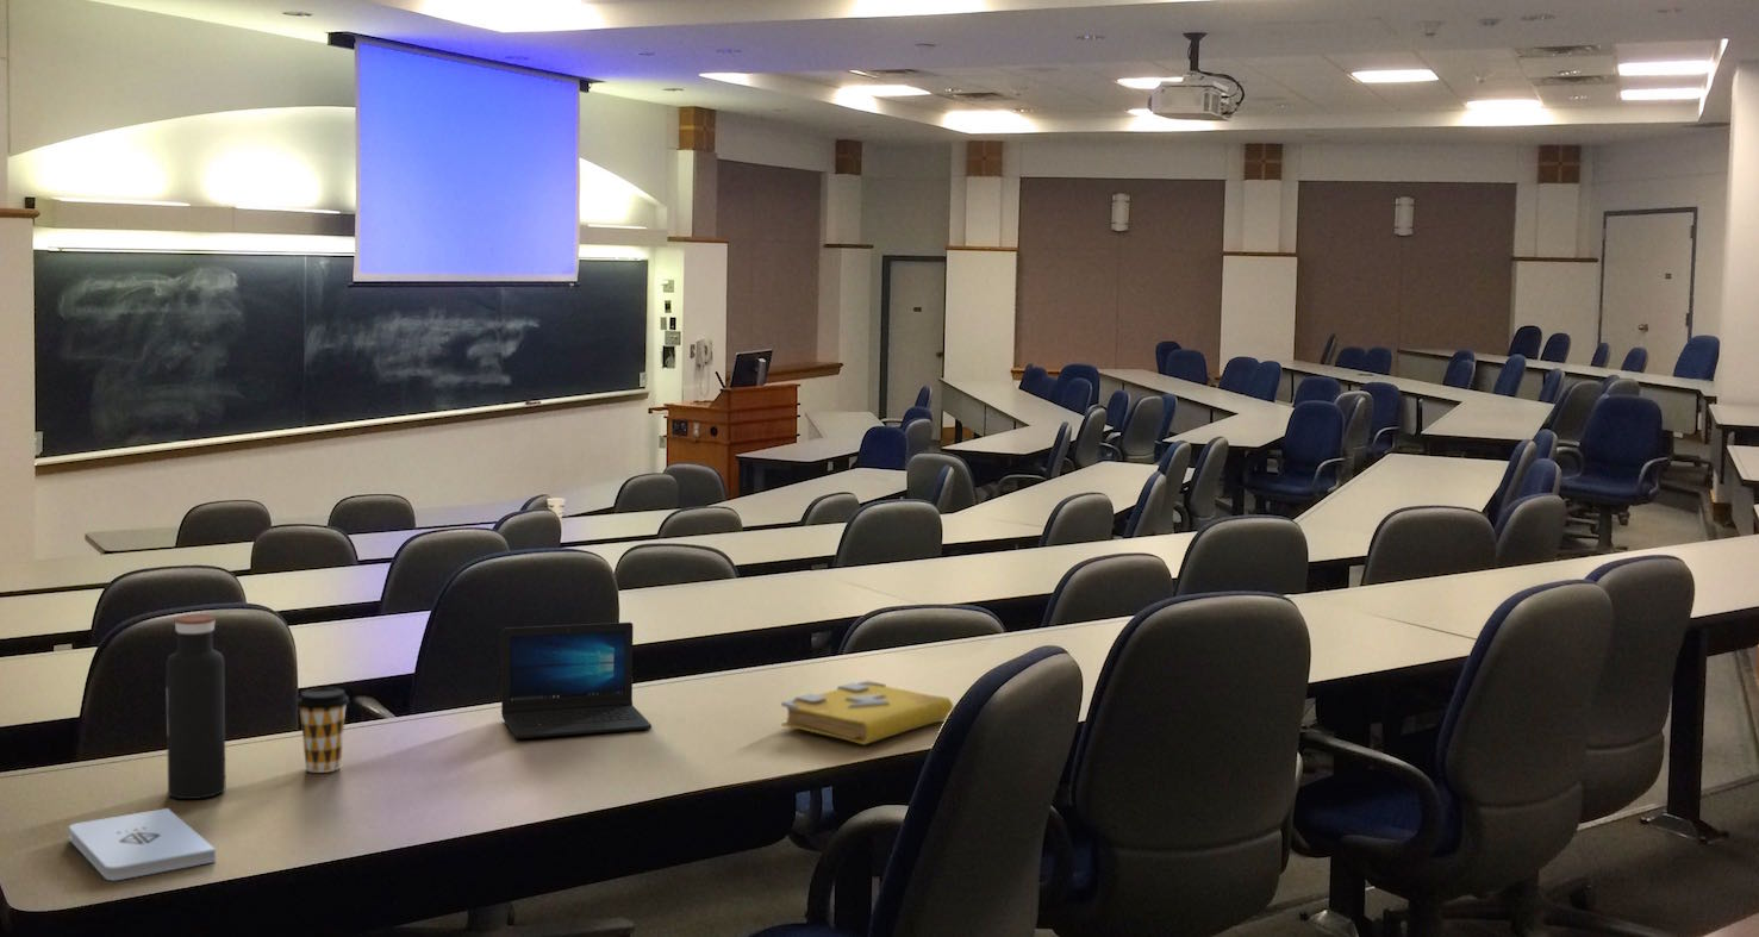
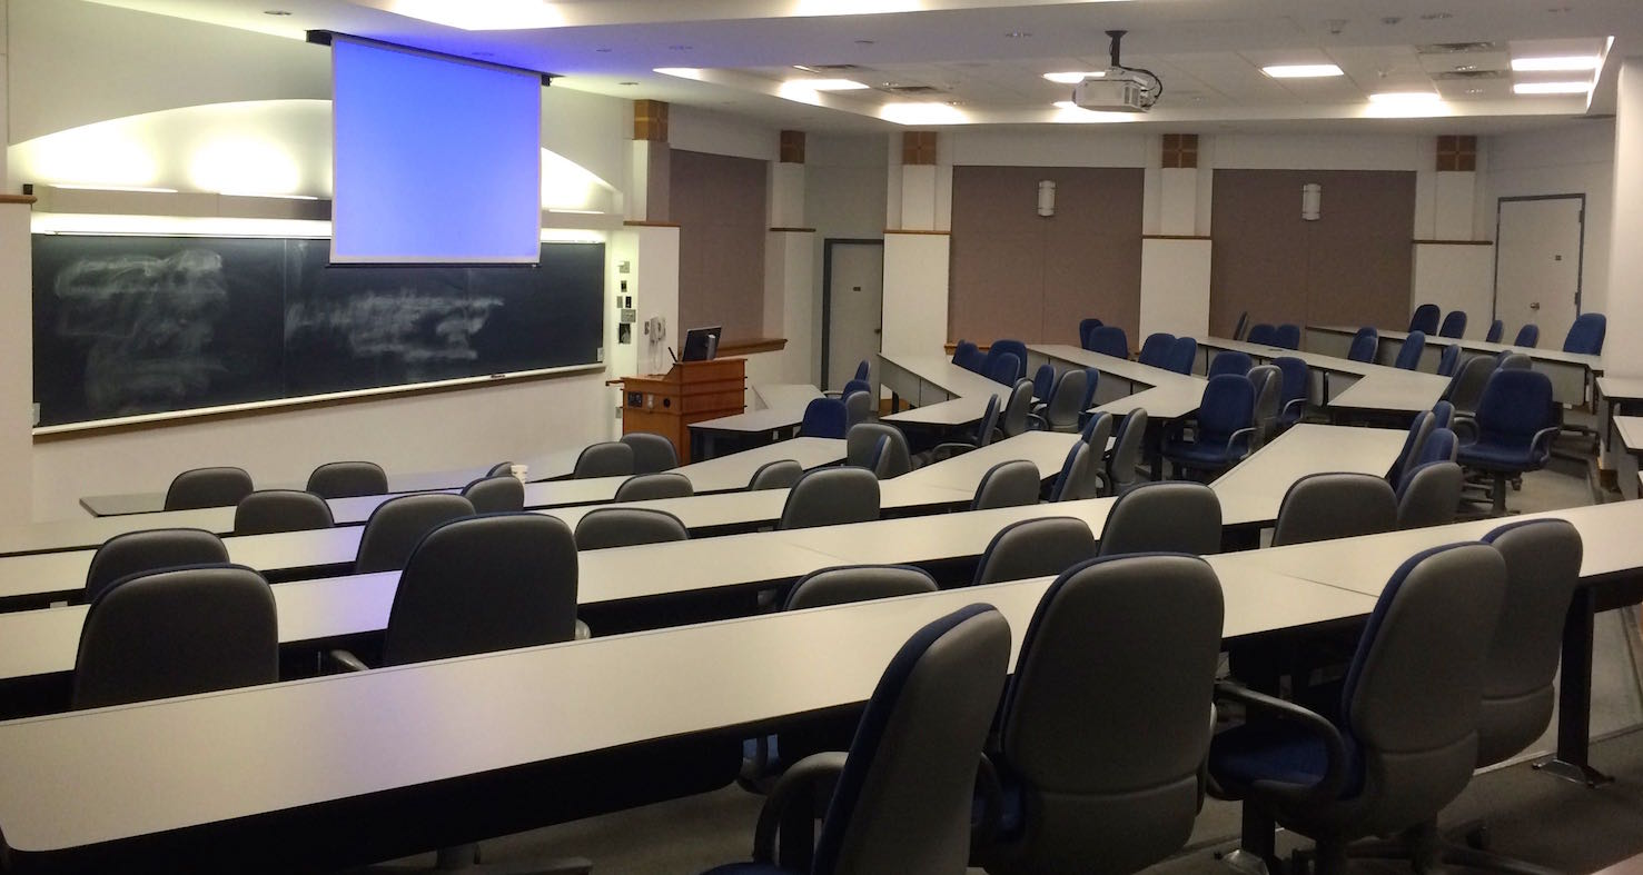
- laptop (575, 677)
- water bottle (195, 705)
- spell book (869, 710)
- coffee cup (323, 730)
- notepad (139, 842)
